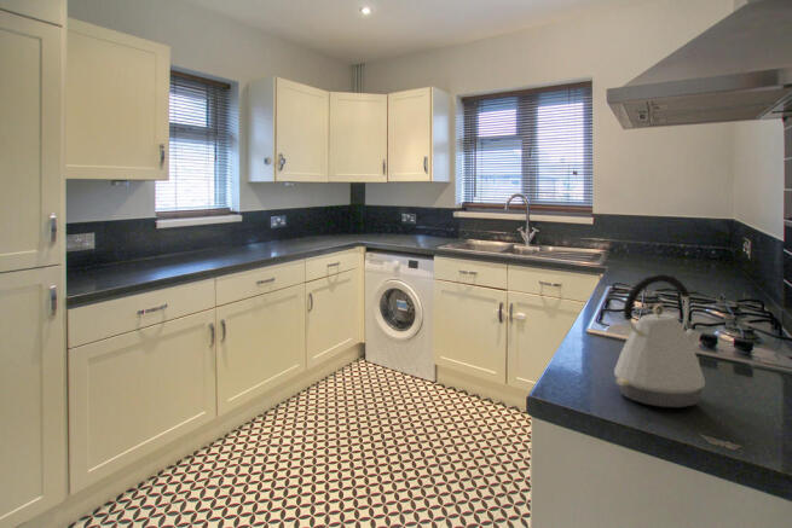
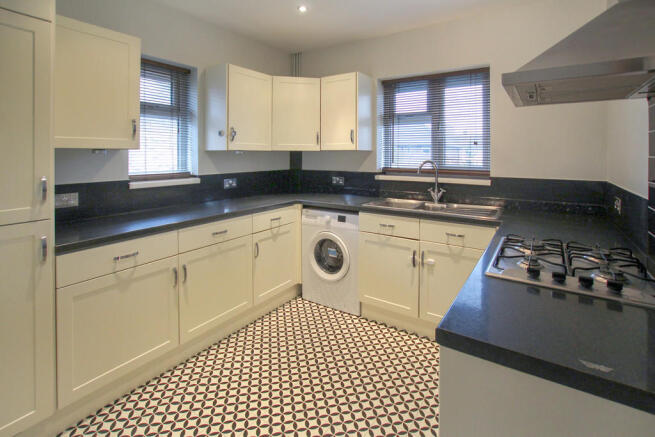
- kettle (660, 336)
